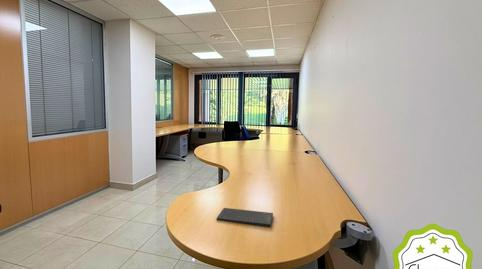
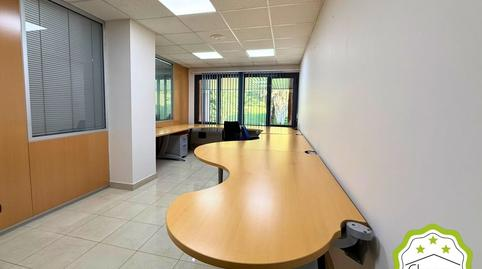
- keyboard (245, 216)
